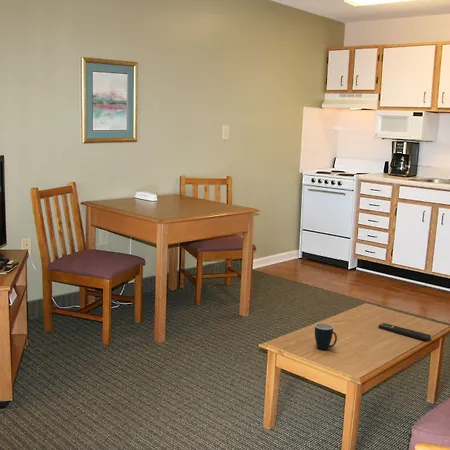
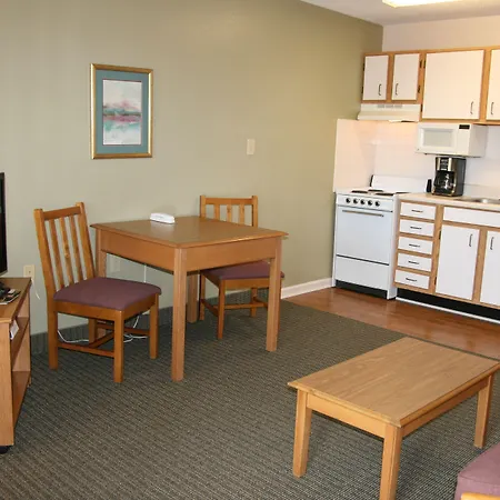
- remote control (404, 331)
- mug (326, 338)
